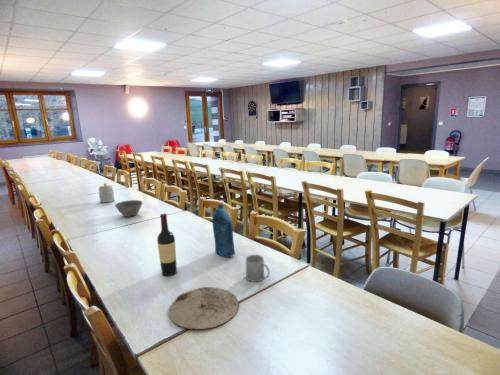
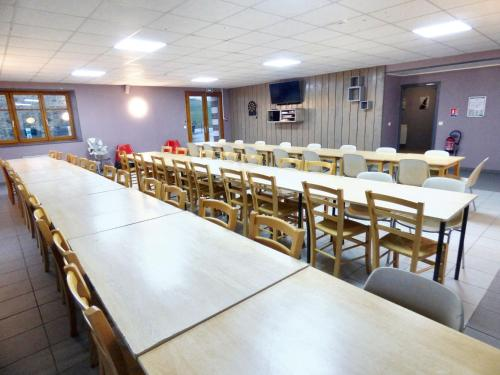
- bottle (223, 229)
- bowl (129, 209)
- wine bottle (166, 244)
- mug (258, 269)
- plate (204, 305)
- jar (106, 192)
